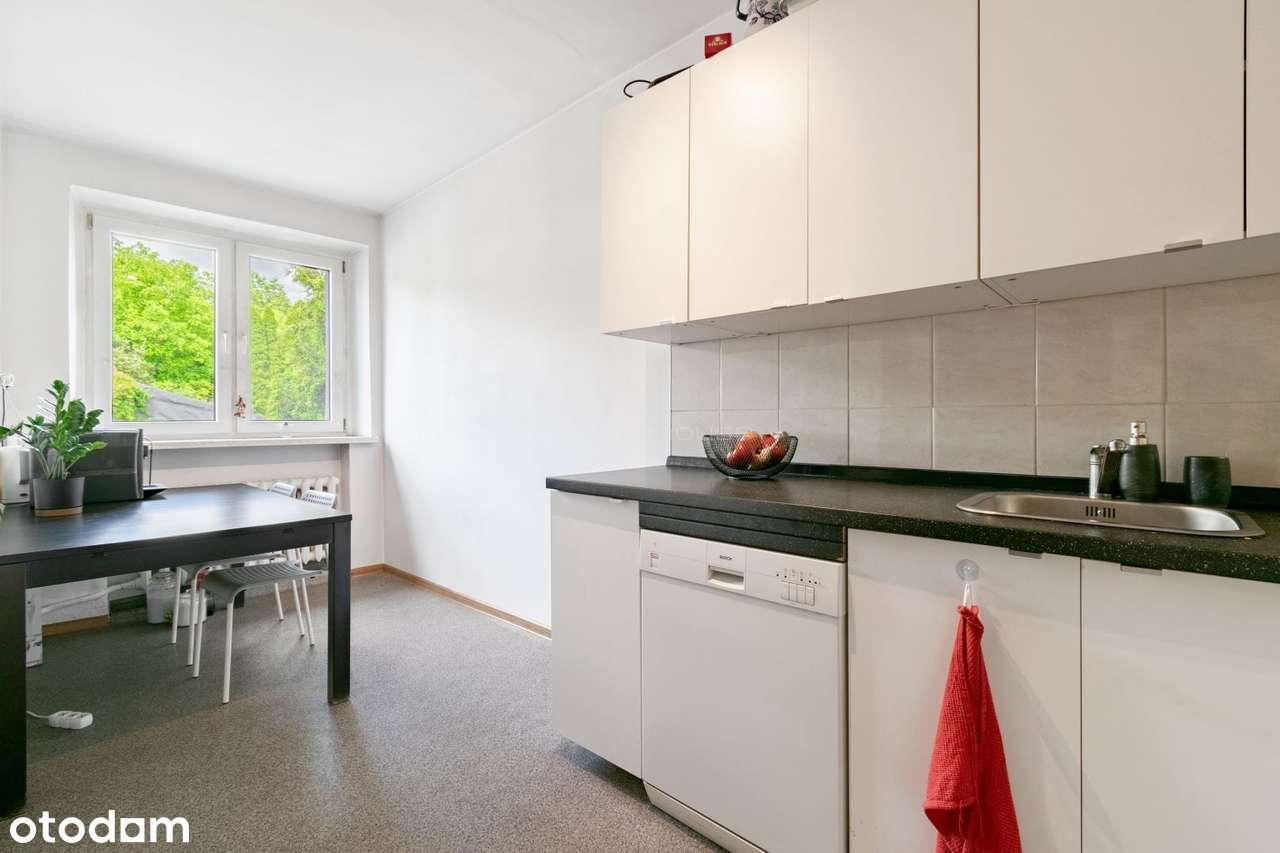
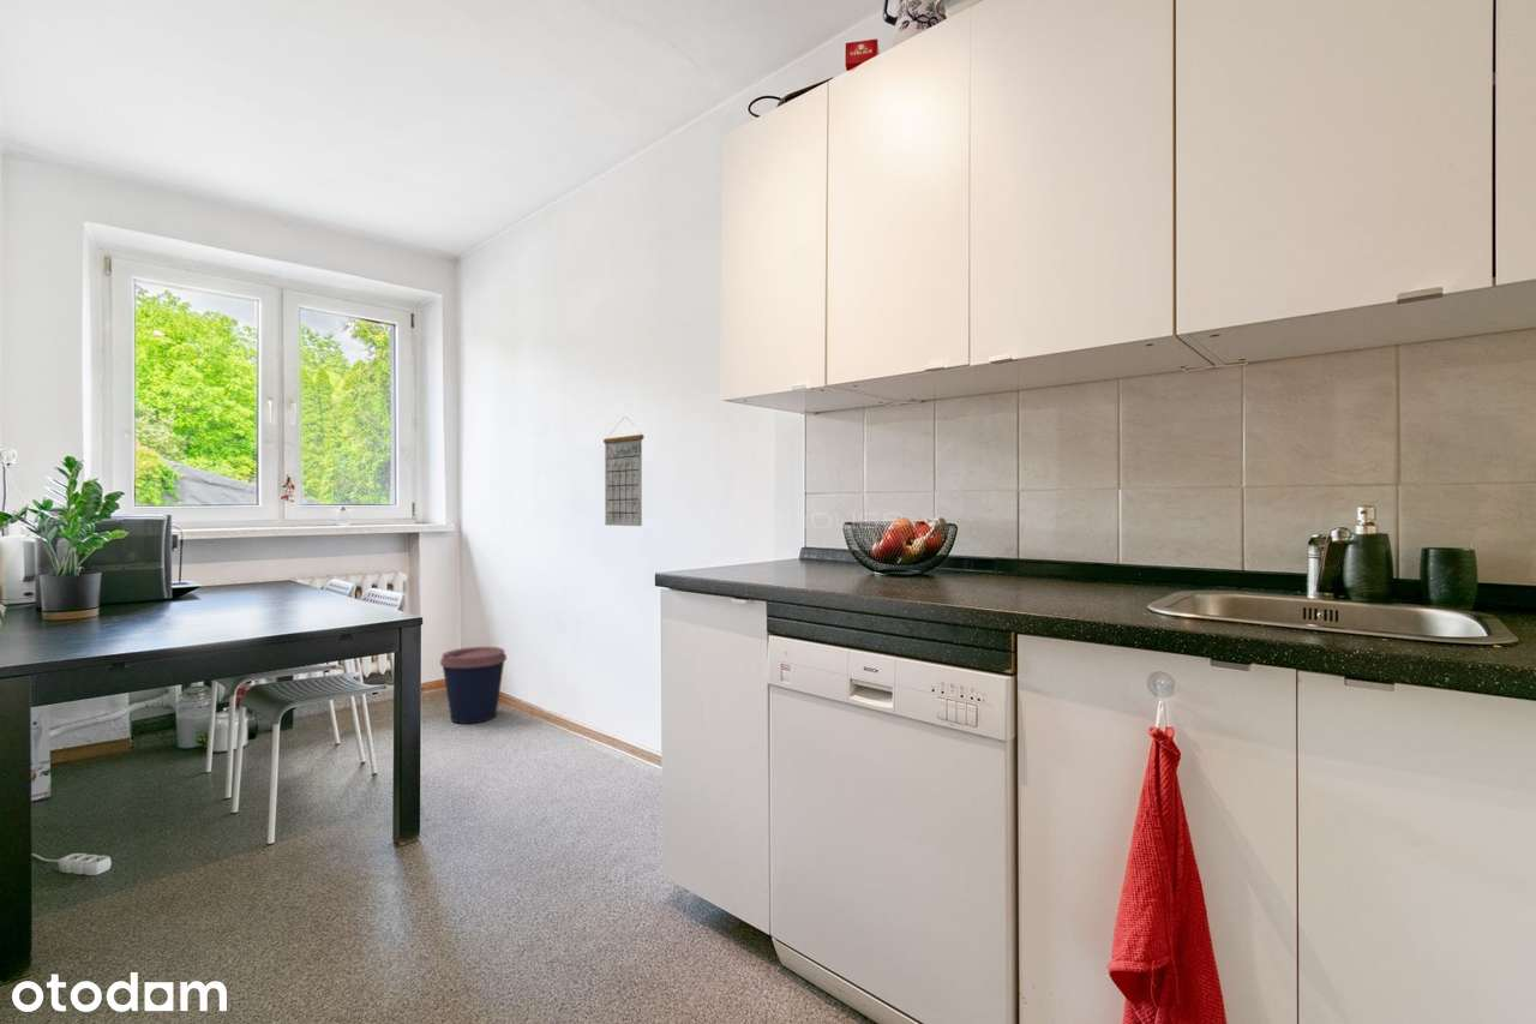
+ coffee cup (473, 684)
+ calendar (623, 471)
